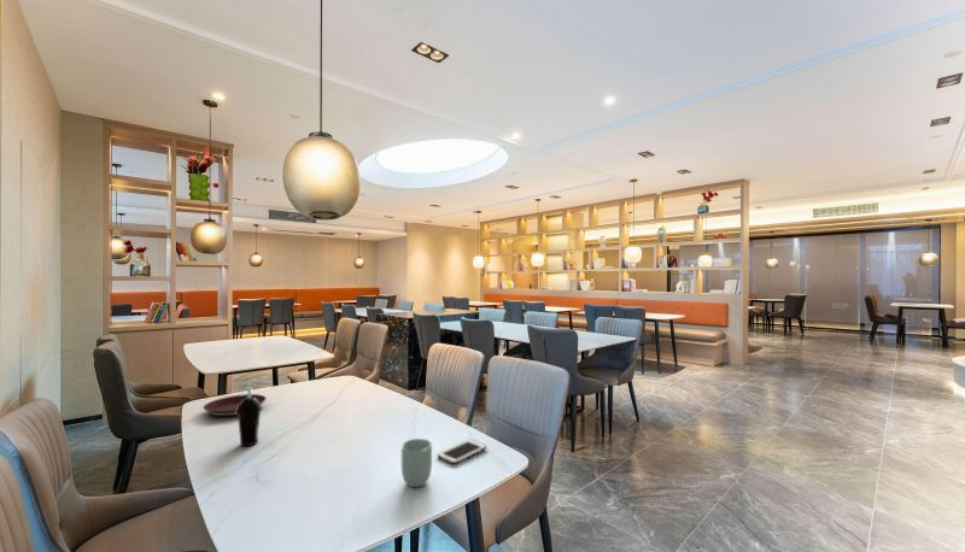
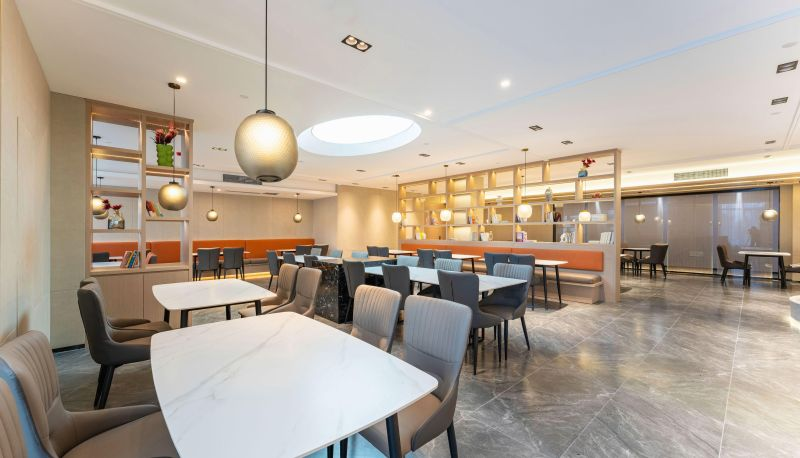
- plate (235, 405)
- cell phone (462, 451)
- cup (248, 415)
- cup (416, 463)
